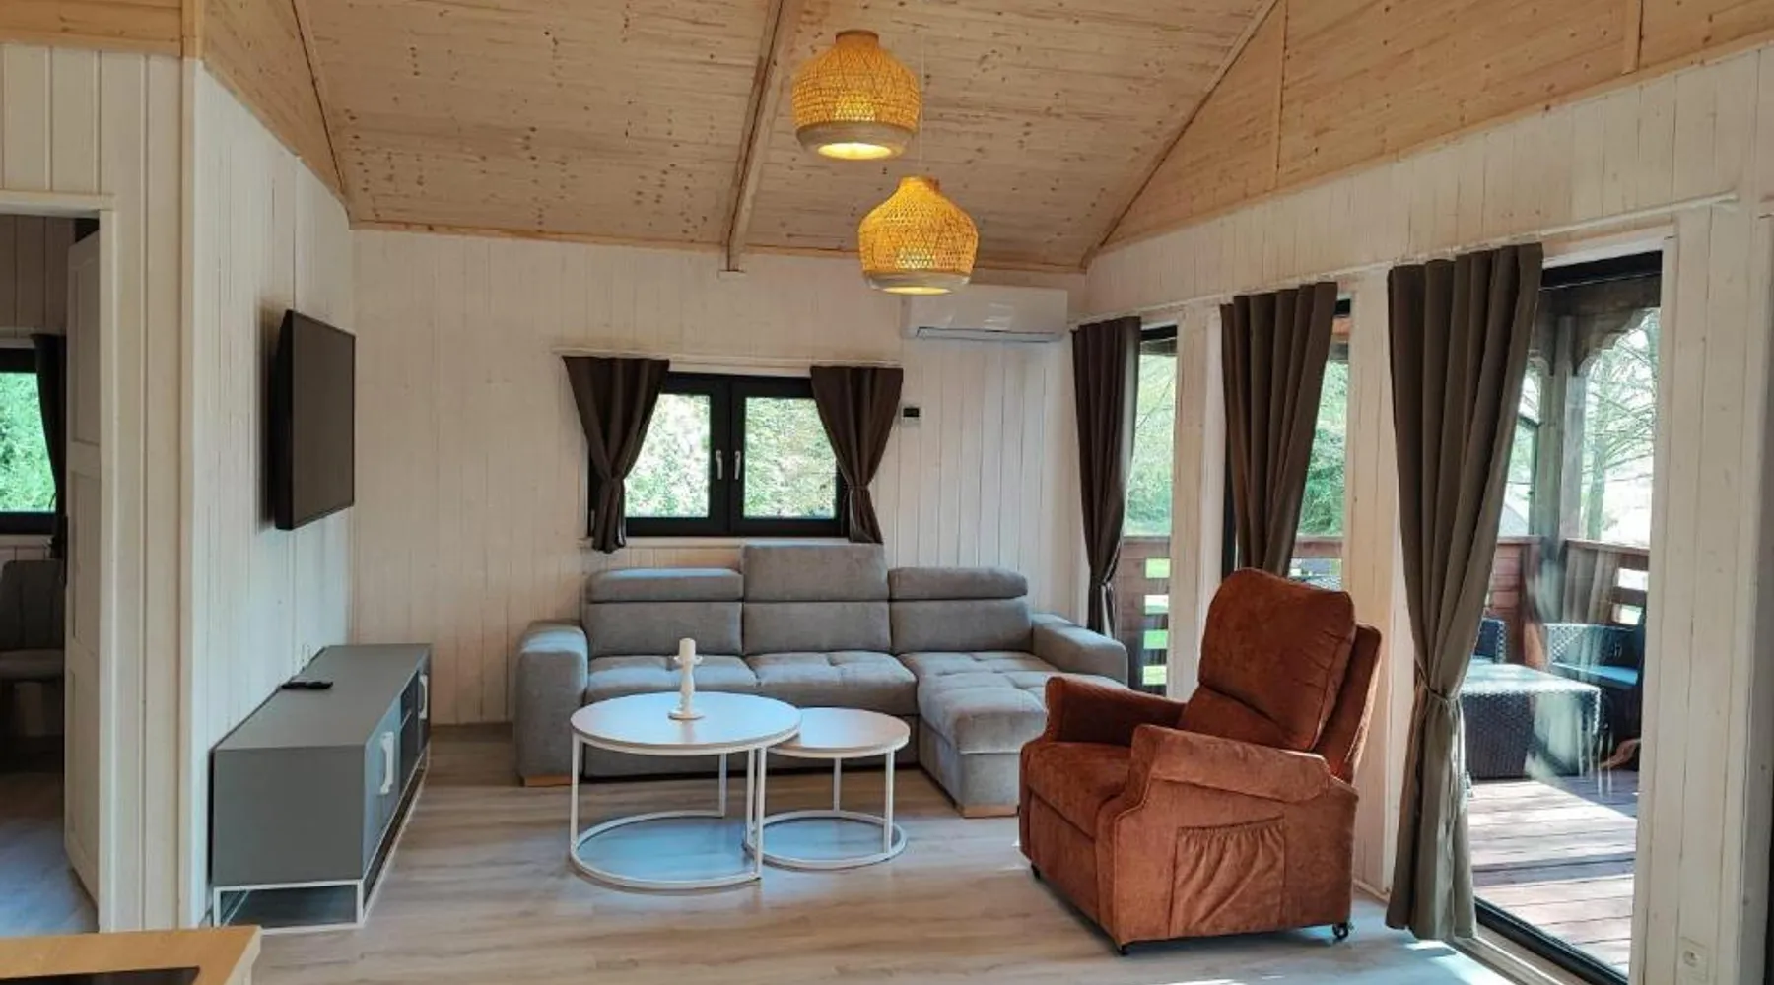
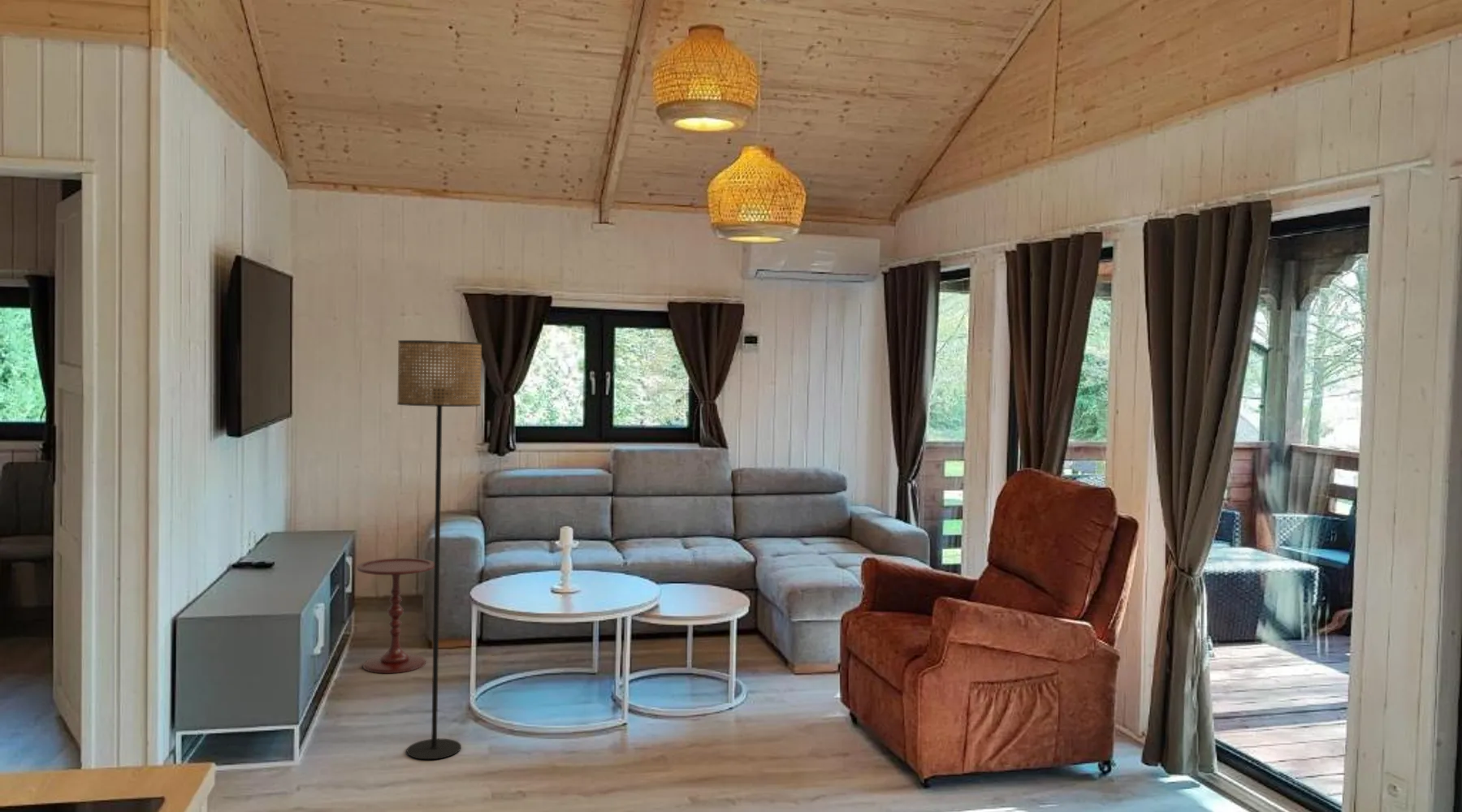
+ side table (396, 615)
+ floor lamp (437, 546)
